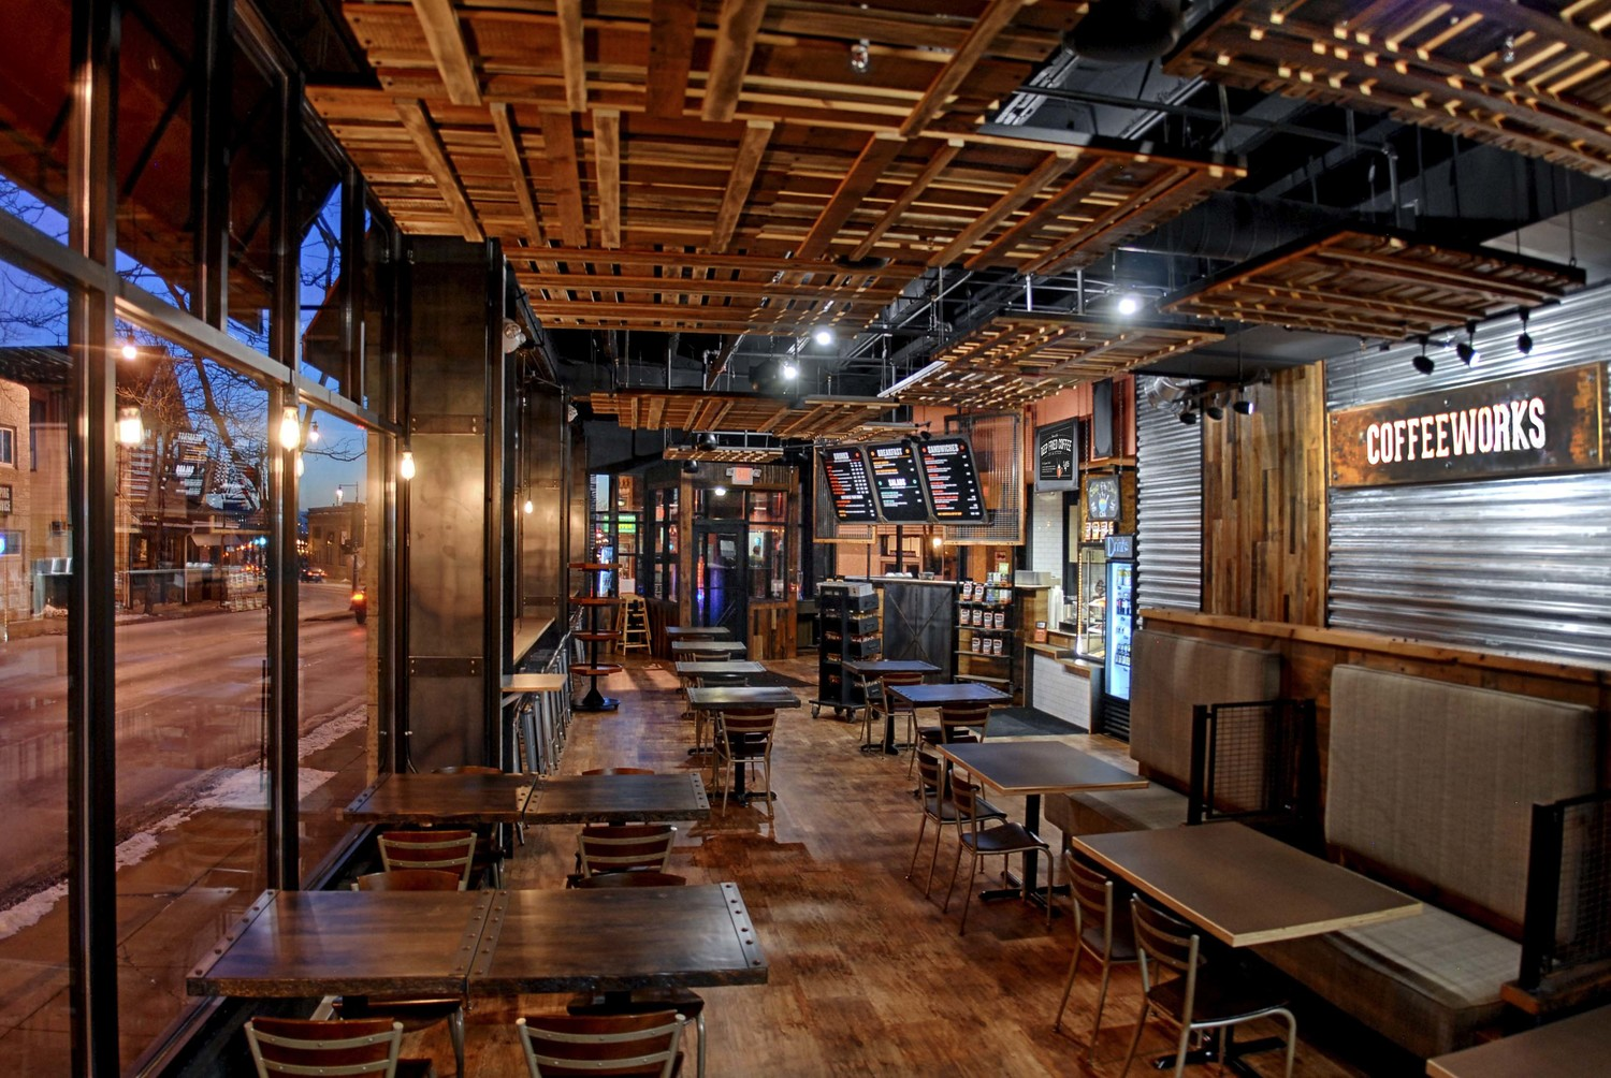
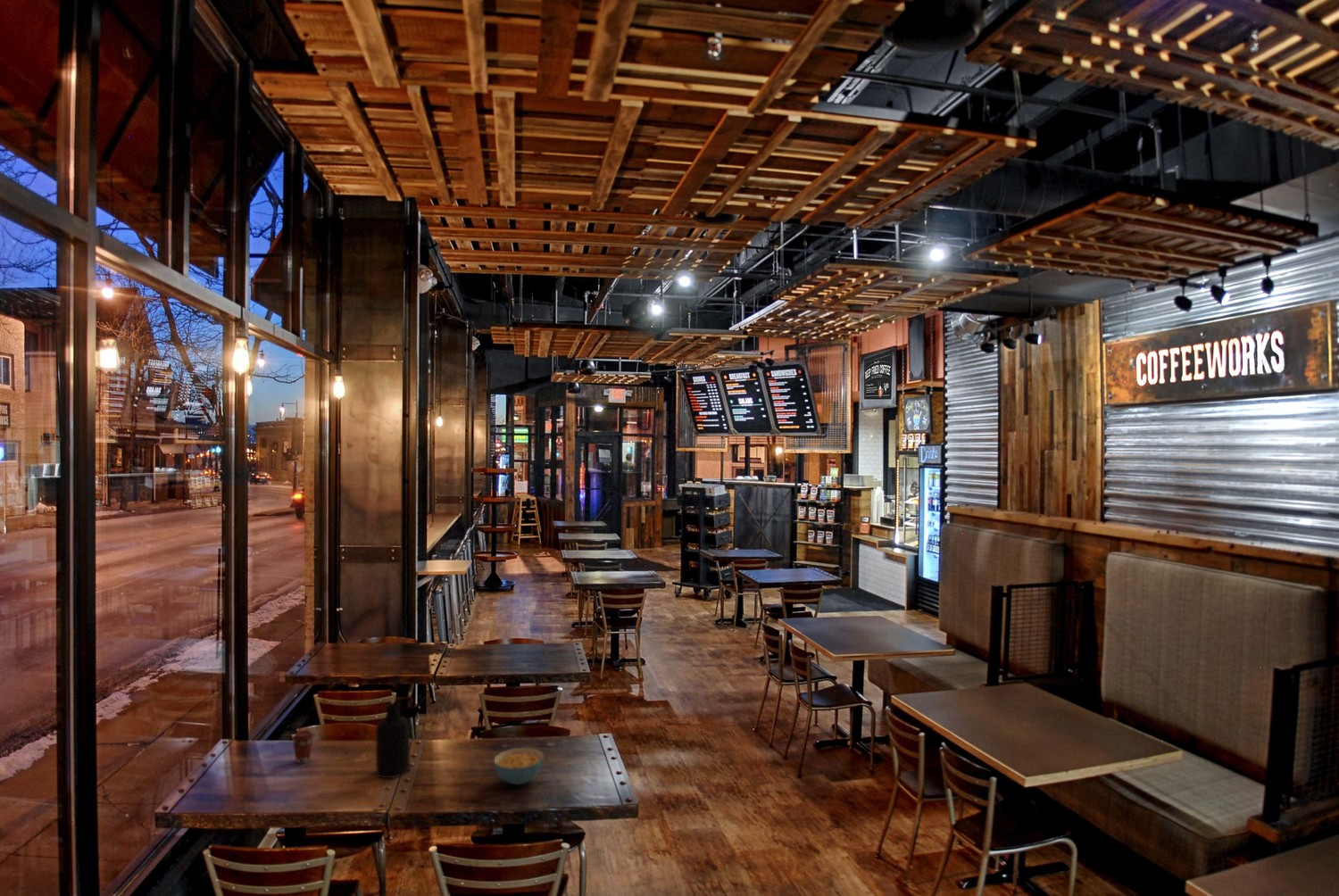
+ cereal bowl (519, 769)
+ coffee cup (303, 747)
+ bottle (393, 738)
